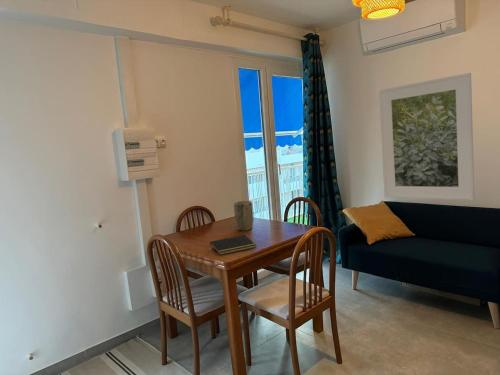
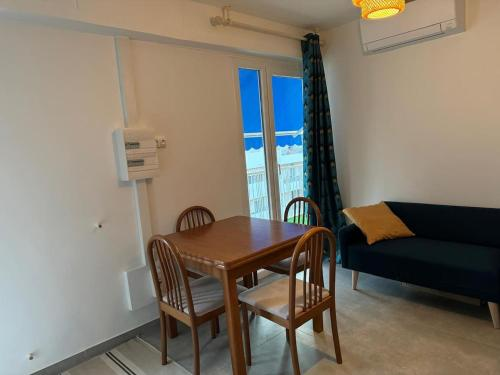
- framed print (423, 141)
- notepad (233, 244)
- plant pot (244, 215)
